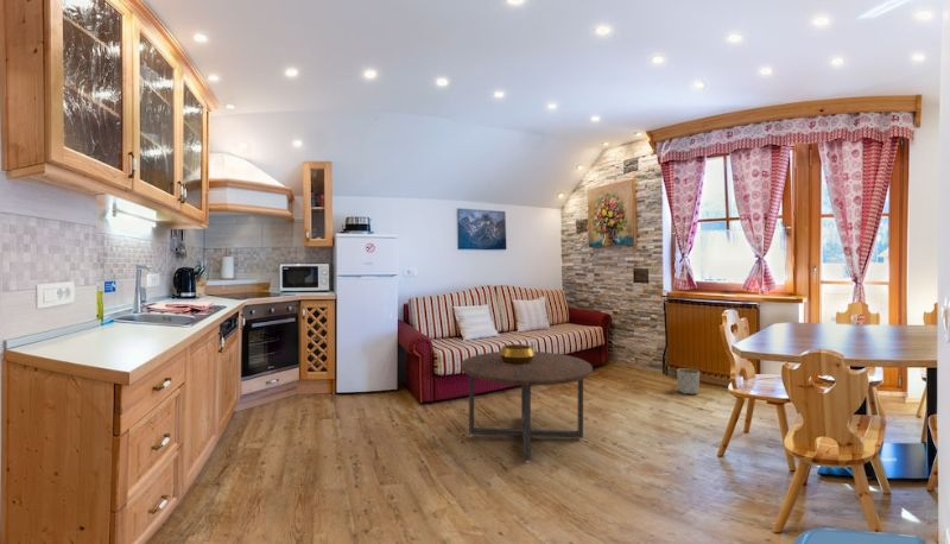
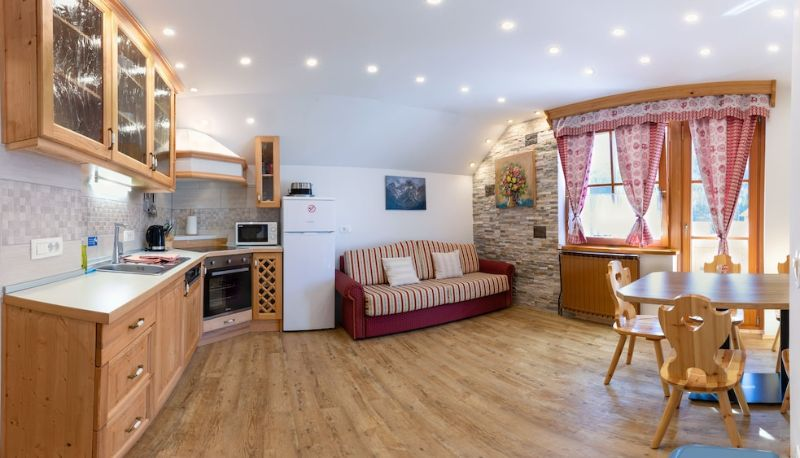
- planter (688, 381)
- coffee table (525, 400)
- decorative bowl (517, 353)
